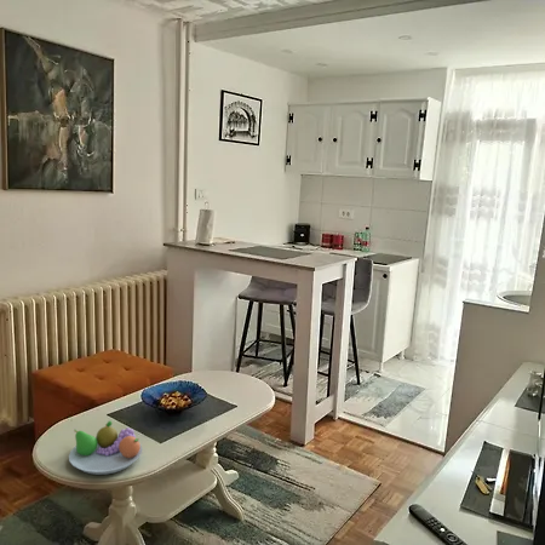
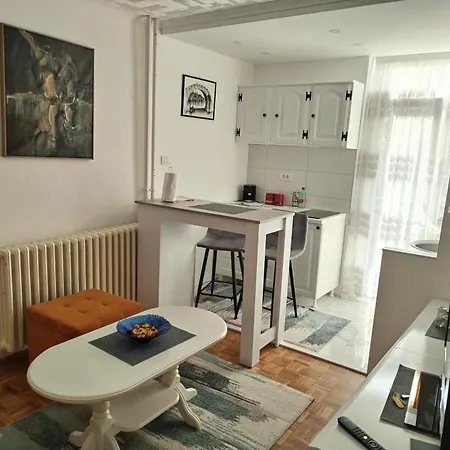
- fruit bowl (104, 444)
